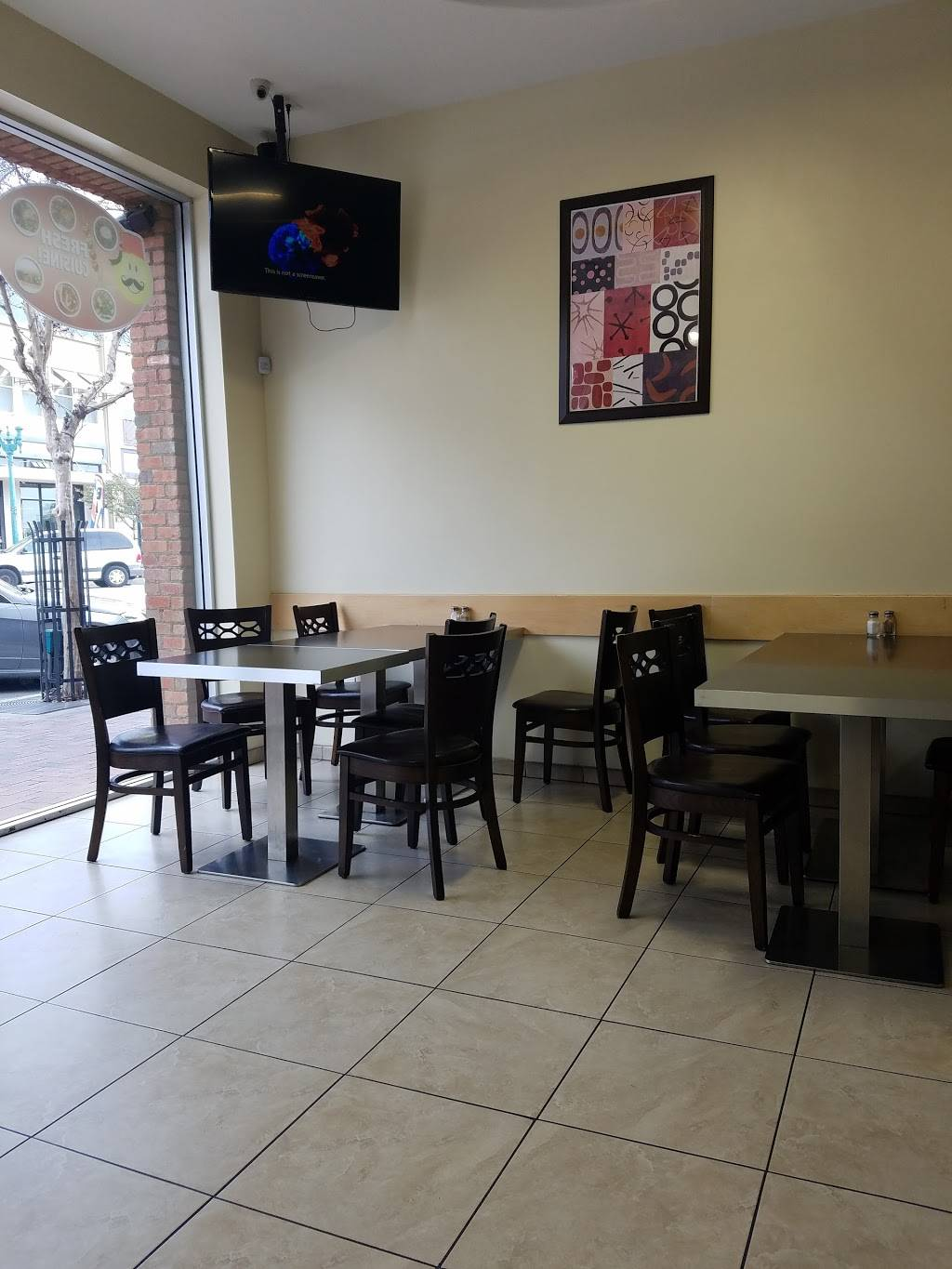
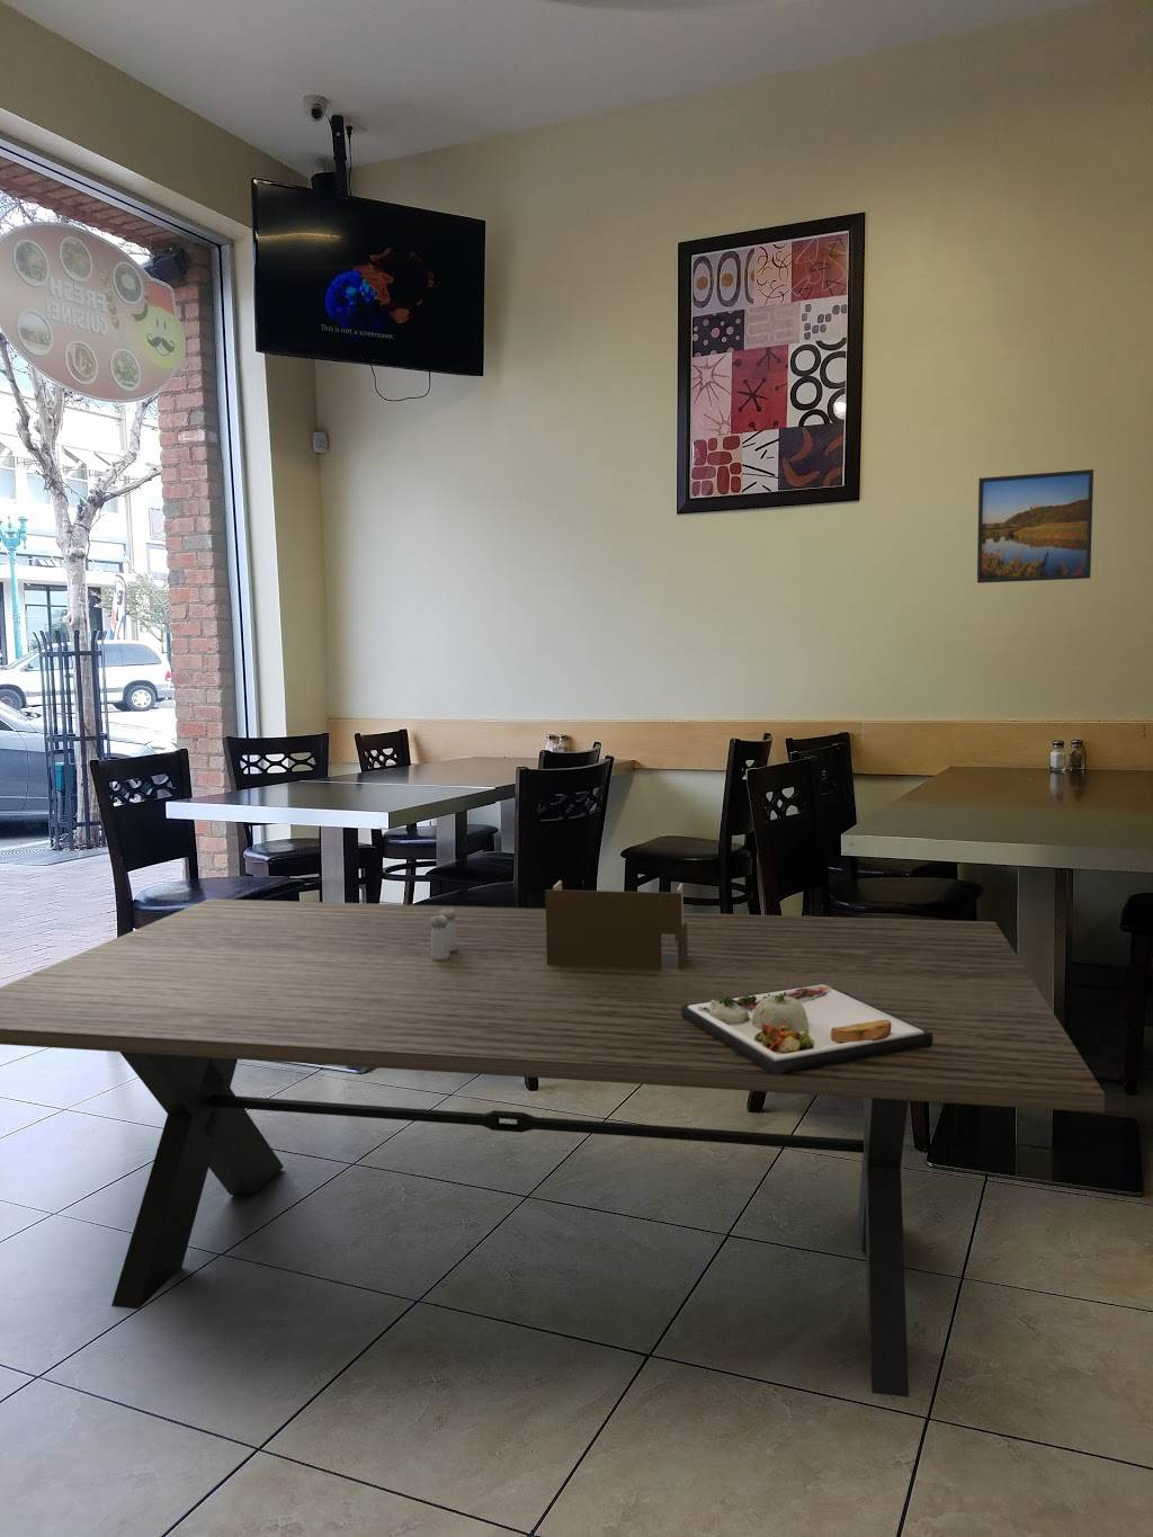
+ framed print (1033, 527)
+ salt and pepper shaker (442, 931)
+ dinner plate (801, 1009)
+ dining table (524, 1113)
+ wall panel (616, 922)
